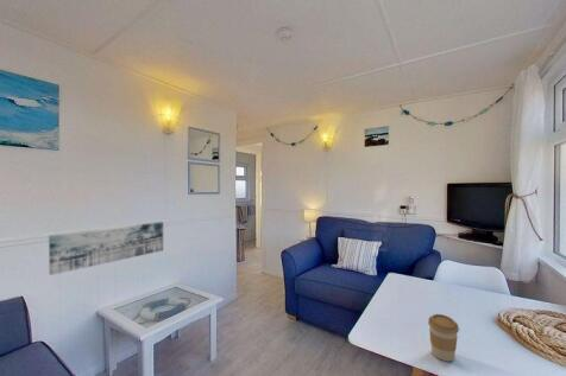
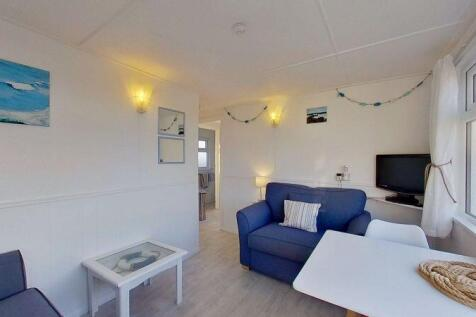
- wall art (114, 243)
- coffee cup (442, 336)
